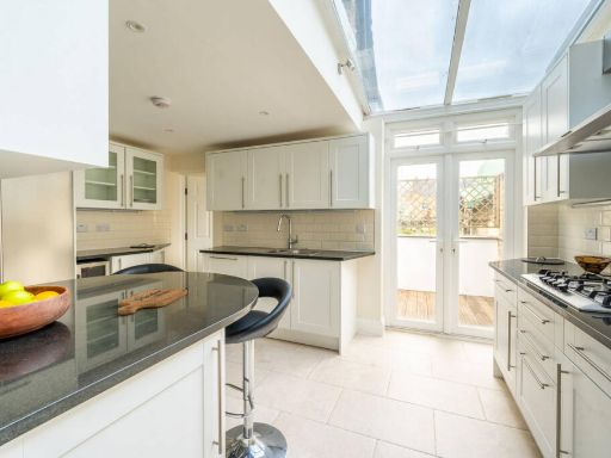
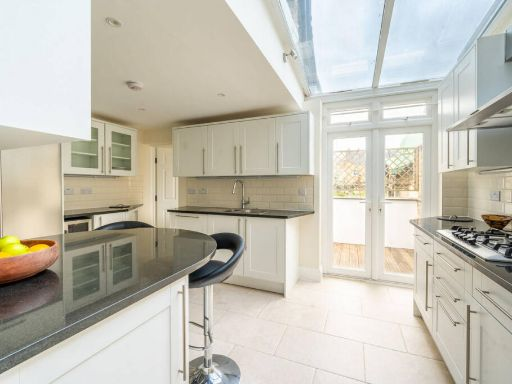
- cutting board (149, 299)
